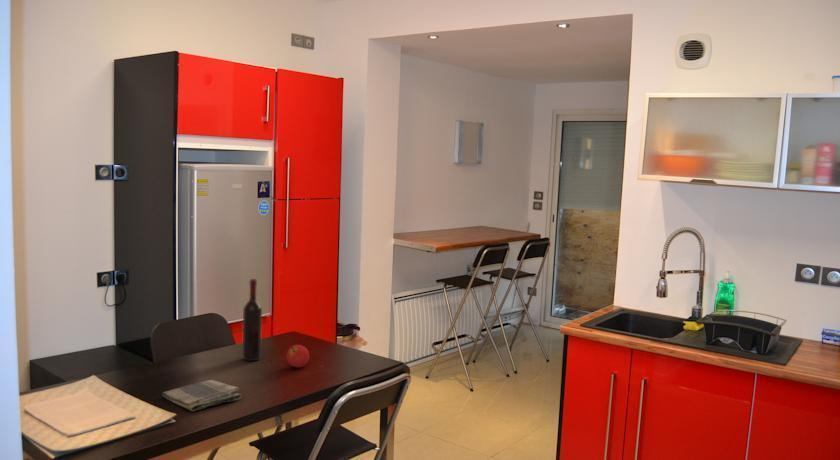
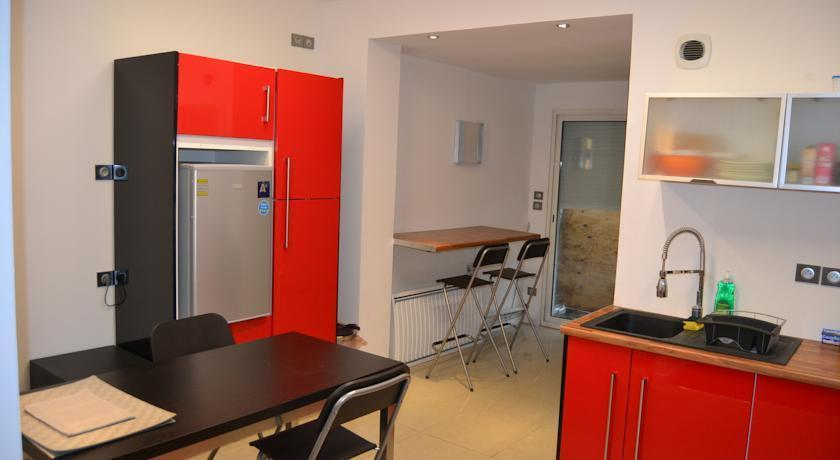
- dish towel (202, 393)
- wine bottle (252, 319)
- fruit (297, 356)
